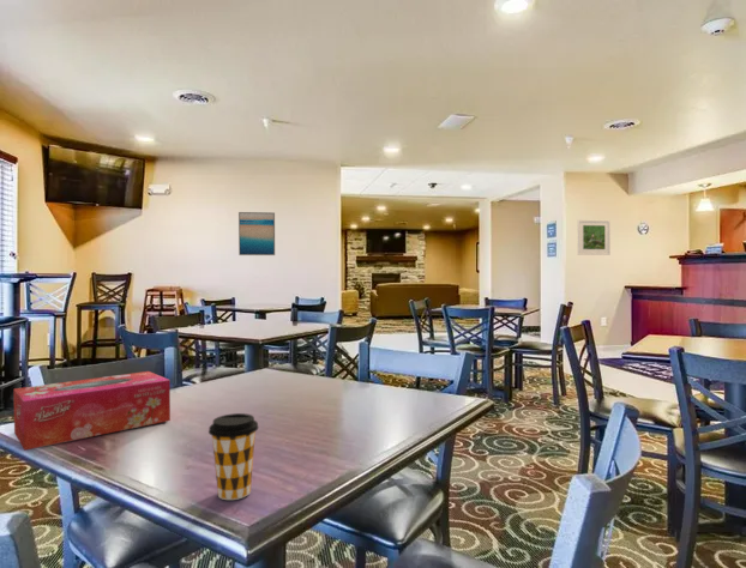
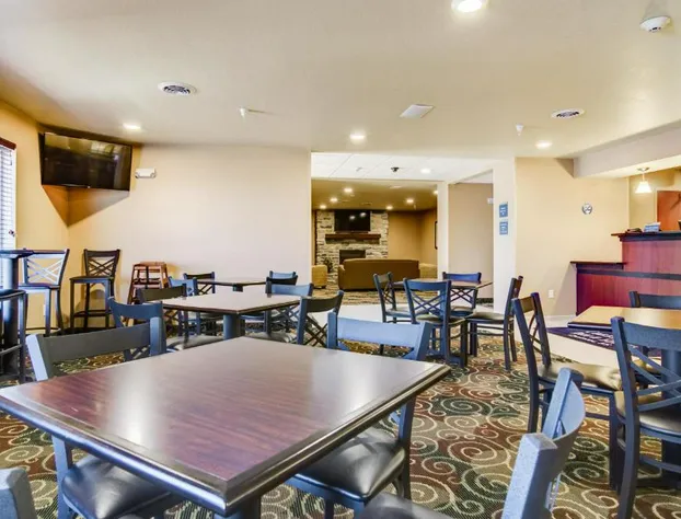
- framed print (594, 237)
- coffee cup (234, 455)
- wall art (257, 234)
- tissue box (95, 405)
